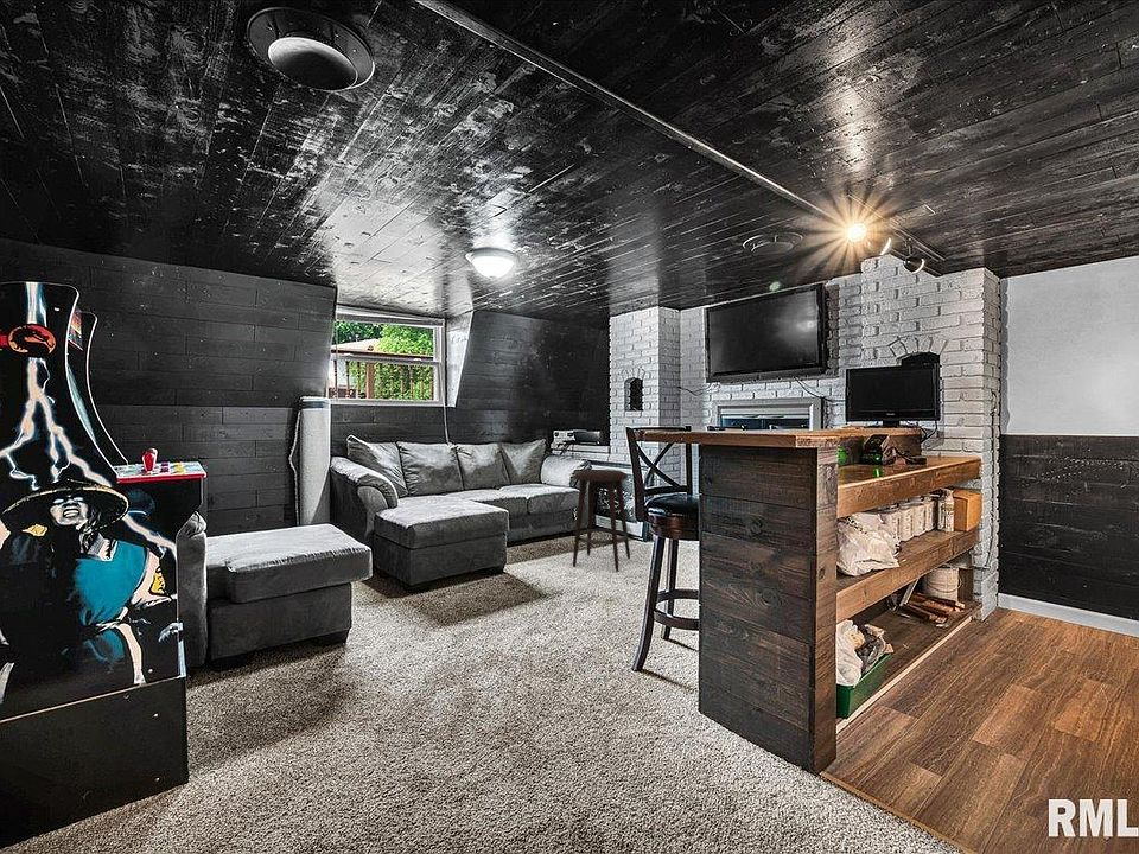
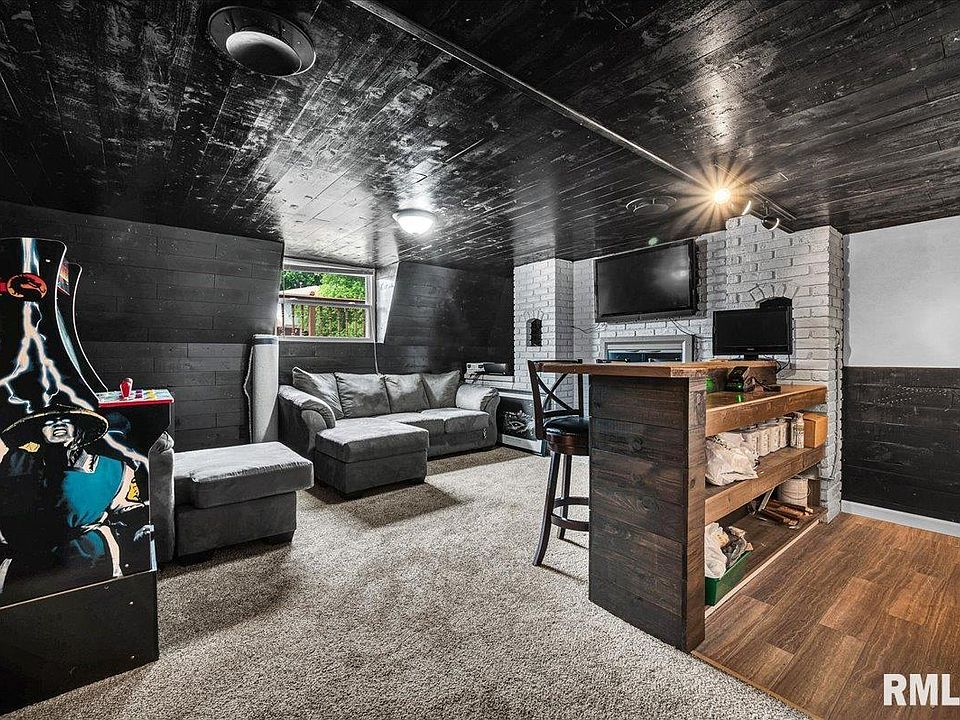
- stool (592, 516)
